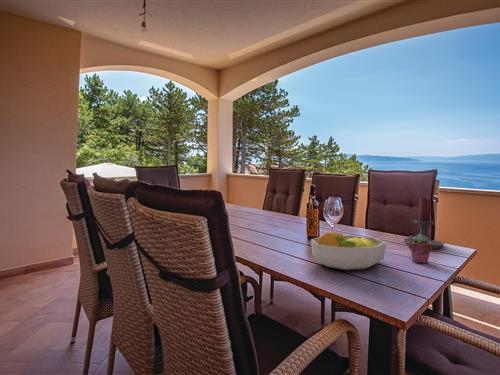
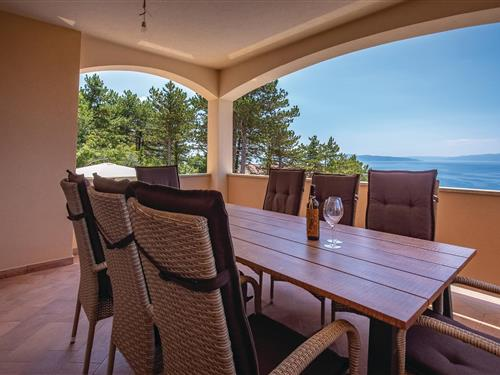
- fruit bowl (347, 247)
- candle holder (421, 221)
- potted succulent (419, 247)
